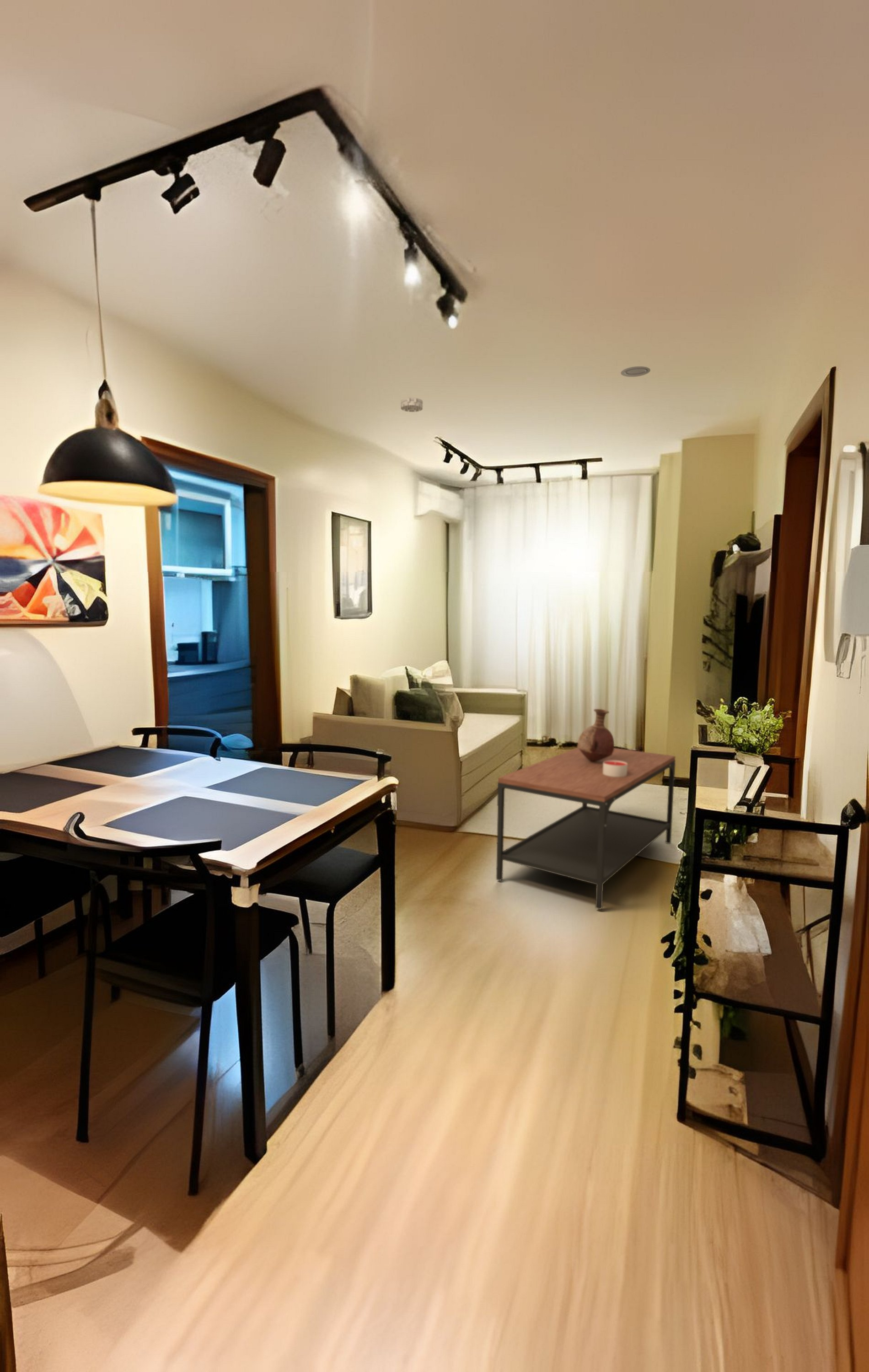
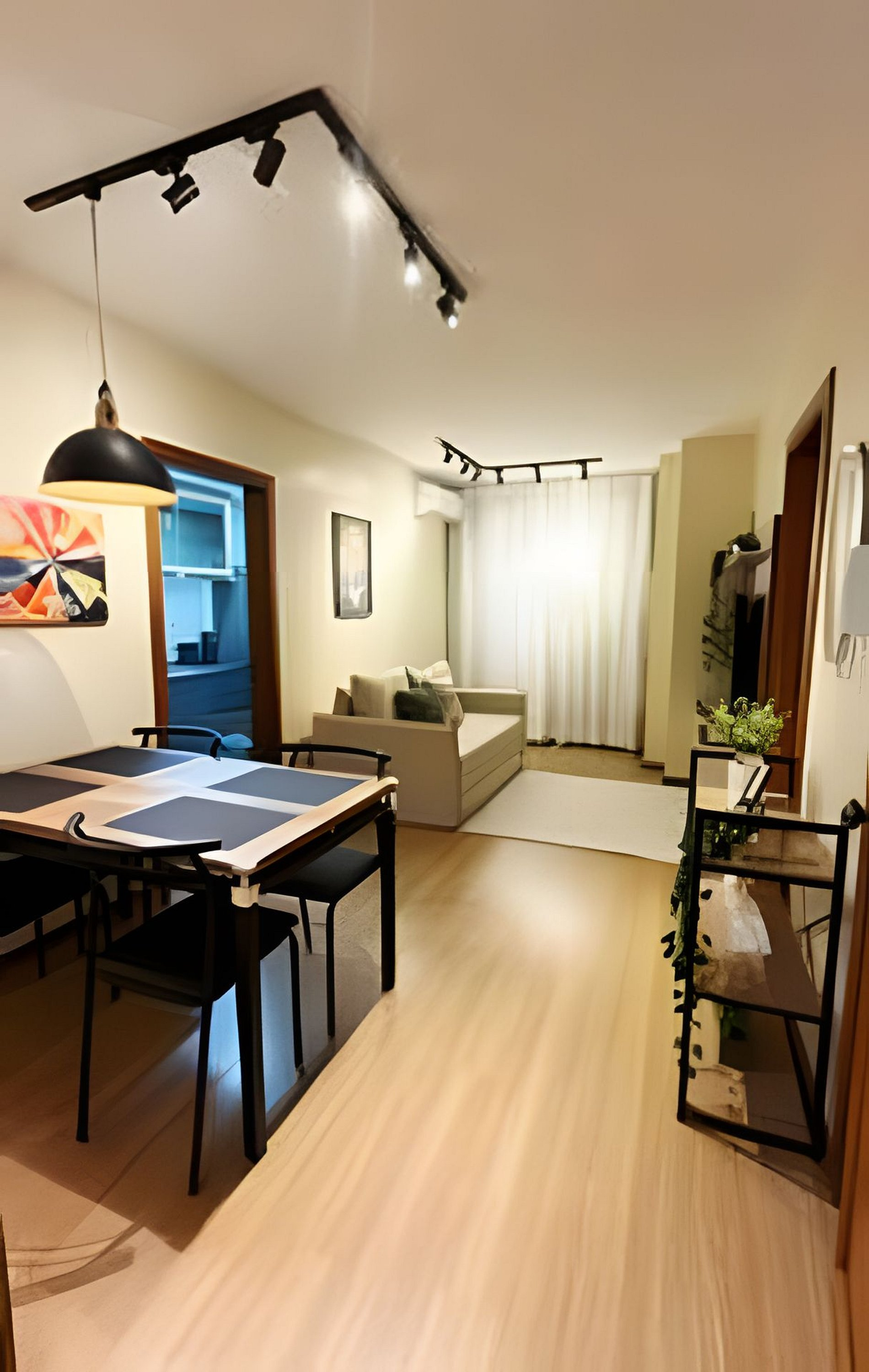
- coffee table (592, 813)
- candle (615, 767)
- recessed light (635, 370)
- smoke detector (412, 404)
- vase (596, 735)
